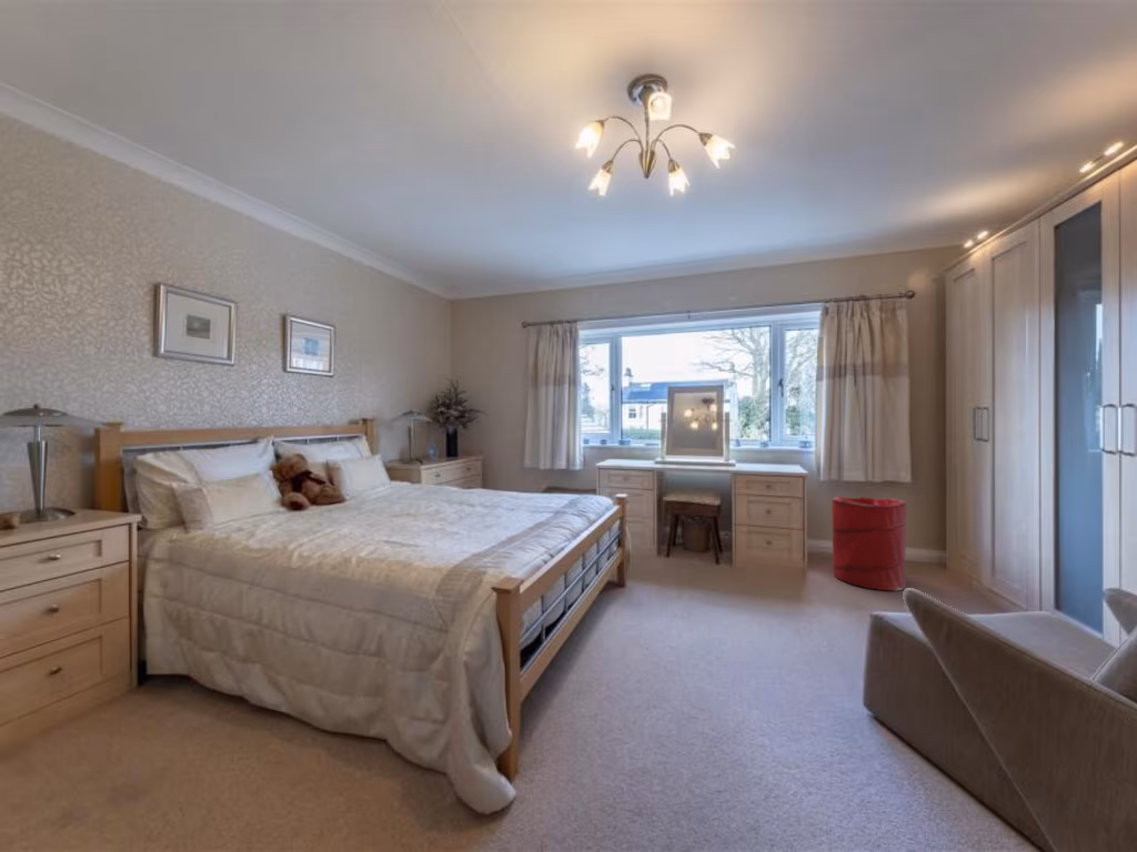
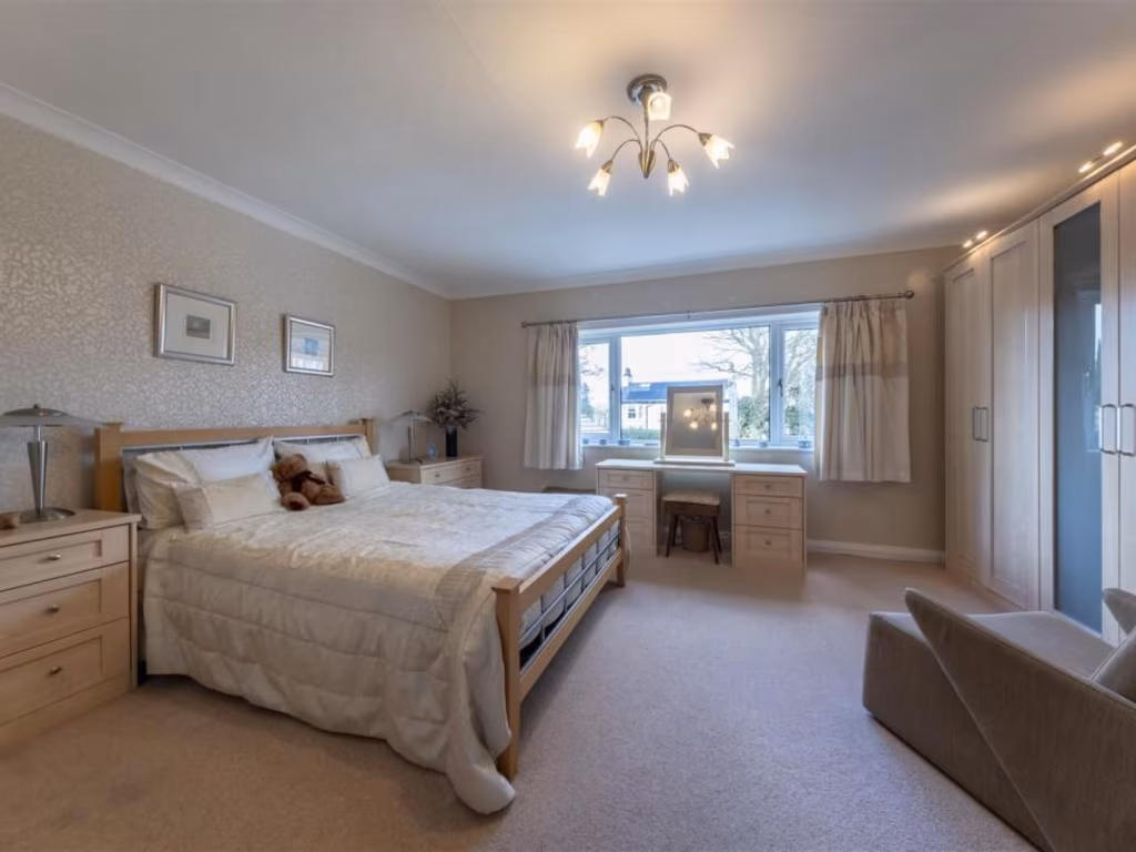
- laundry hamper (867, 537)
